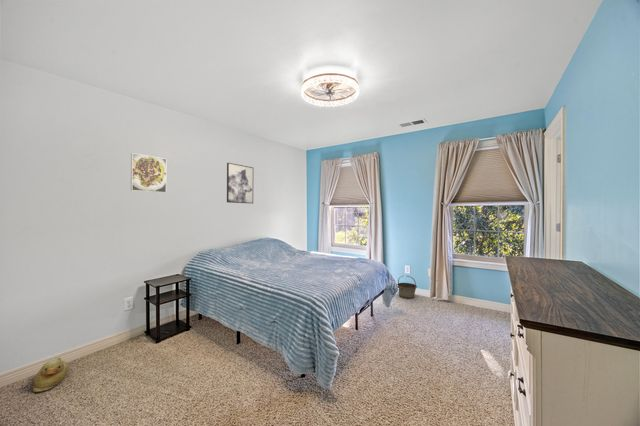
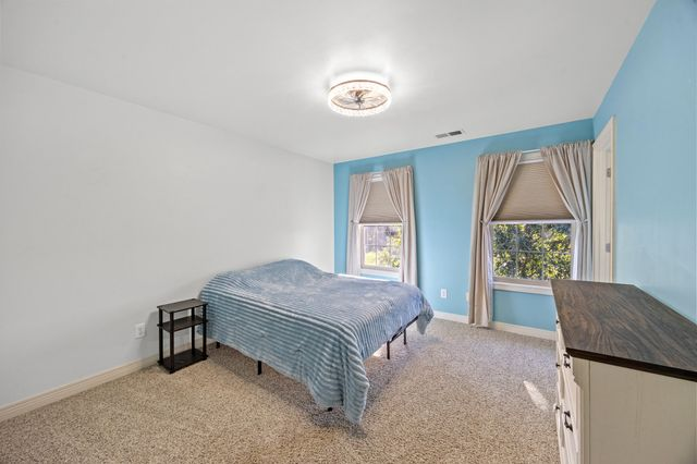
- rubber duck (50, 367)
- basket (406, 286)
- wall art (240, 184)
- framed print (149, 173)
